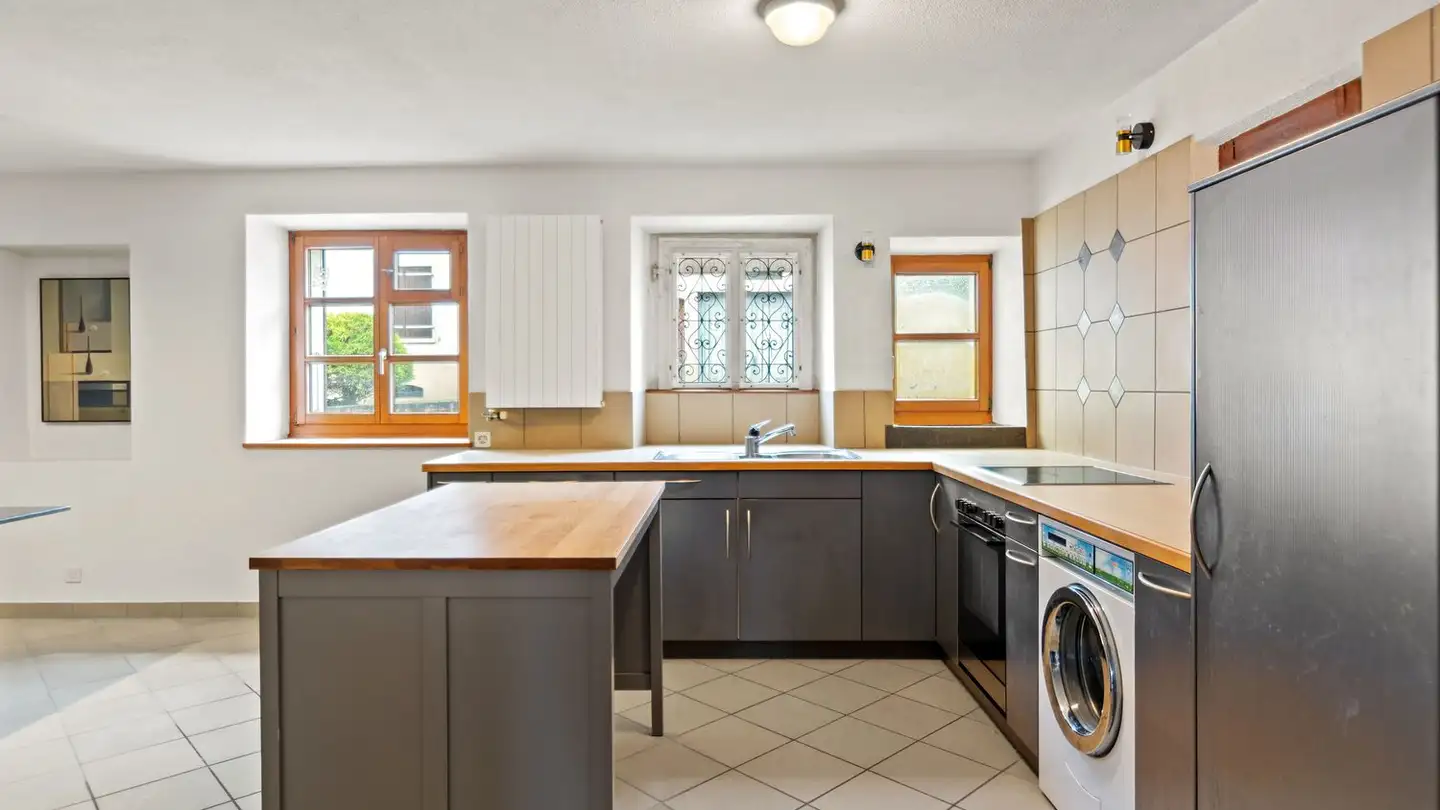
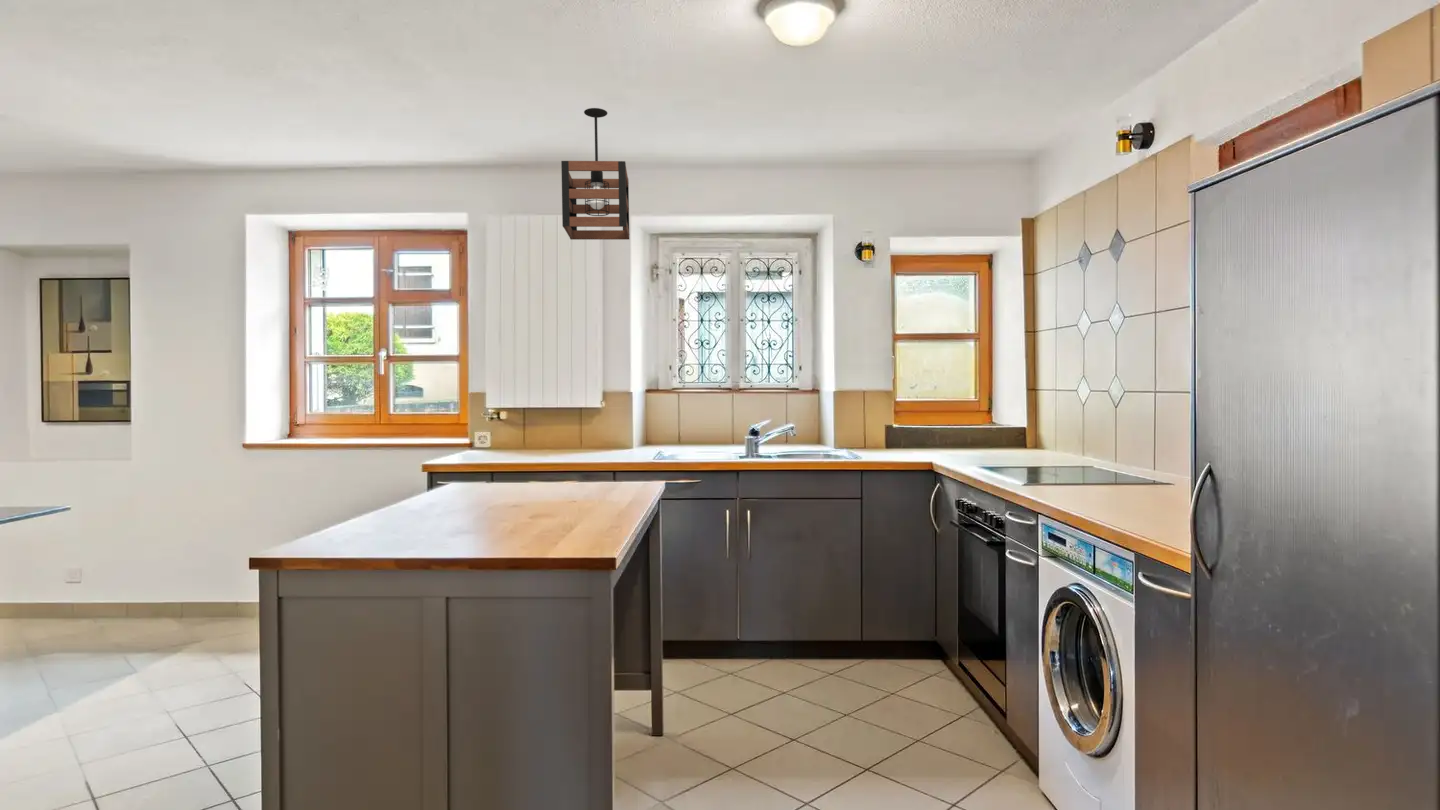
+ pendant light (596, 172)
